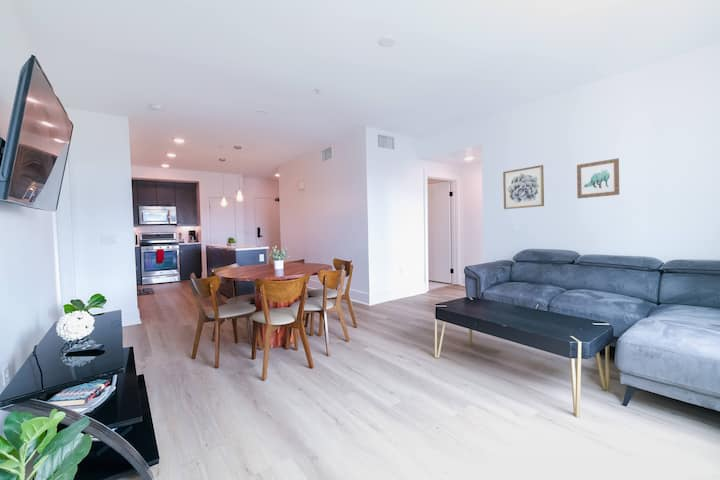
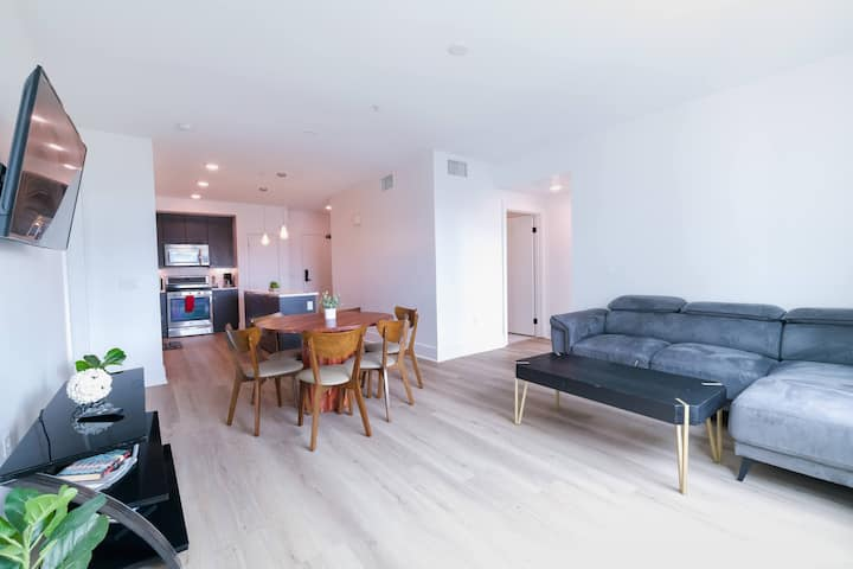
- wall art (597, 179)
- wall art (522, 188)
